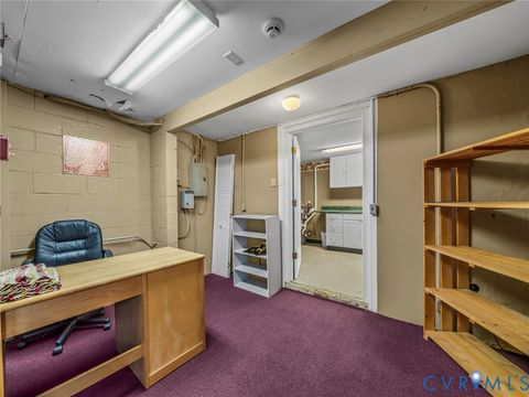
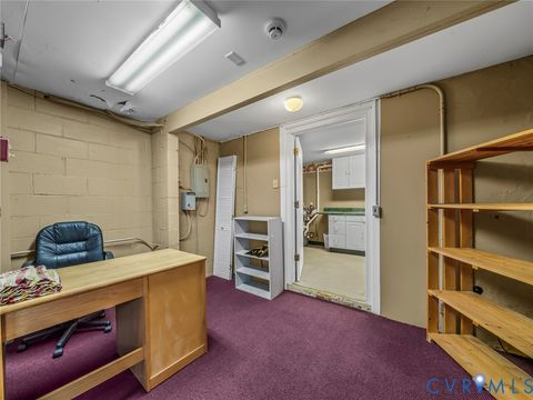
- wall art (87, 157)
